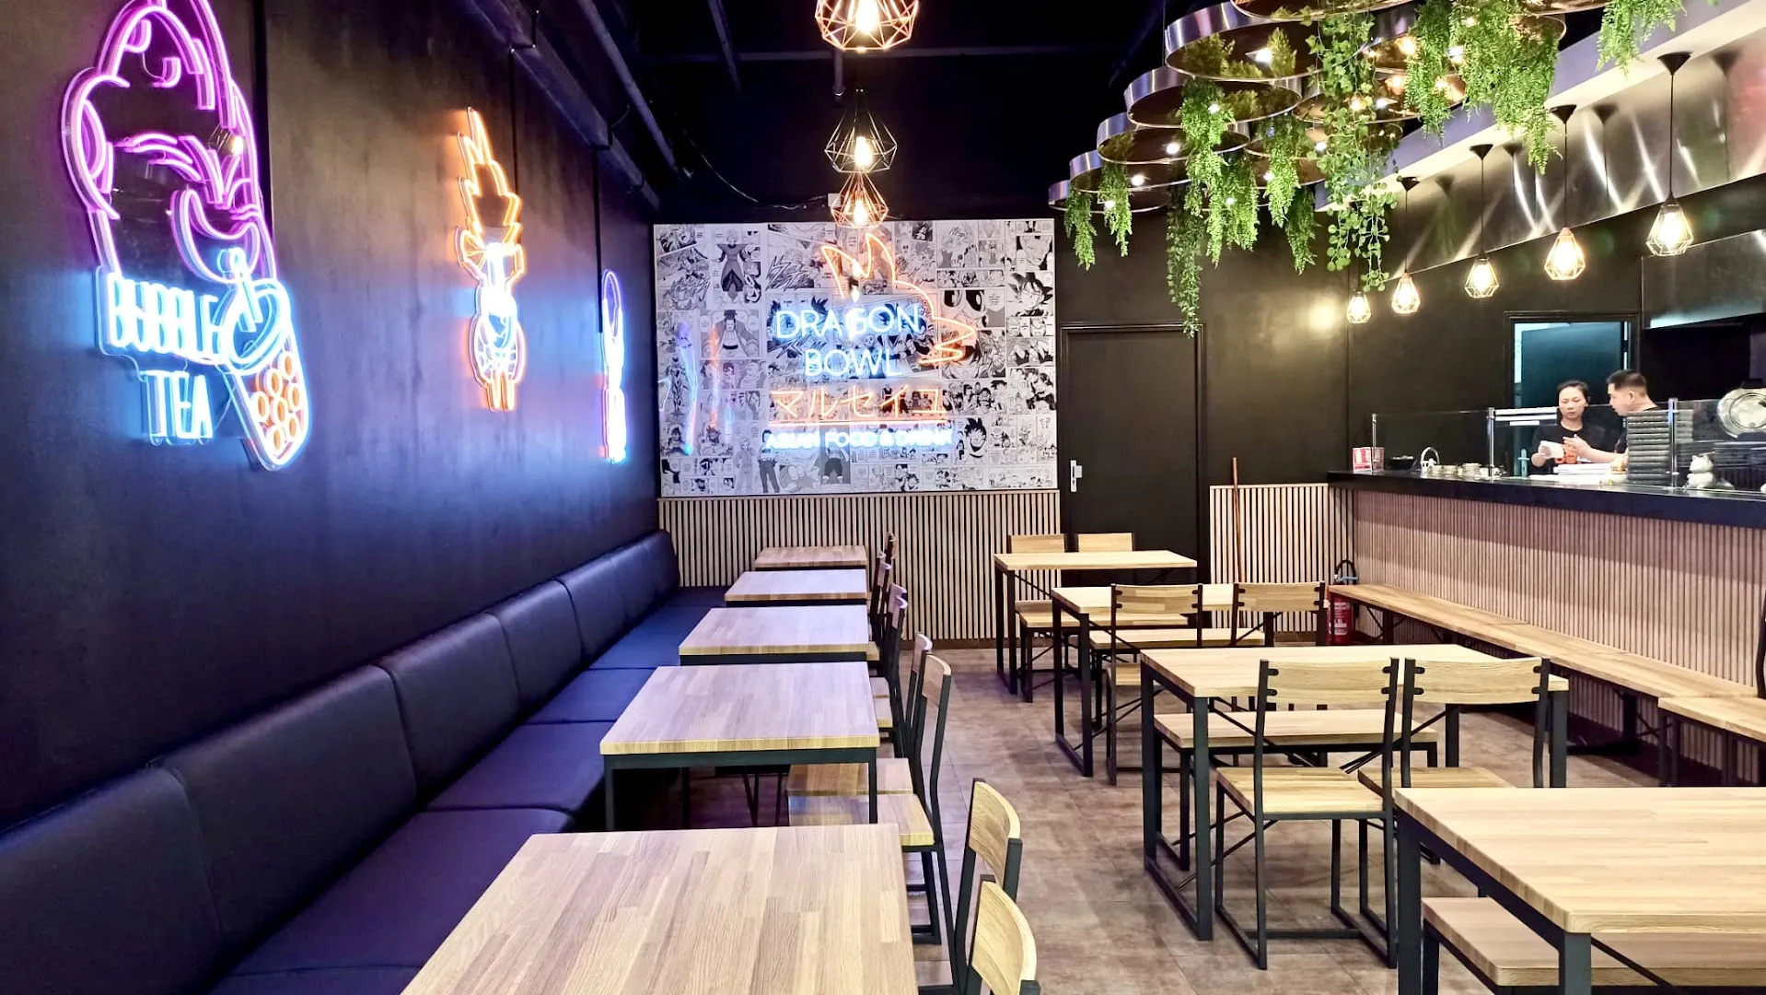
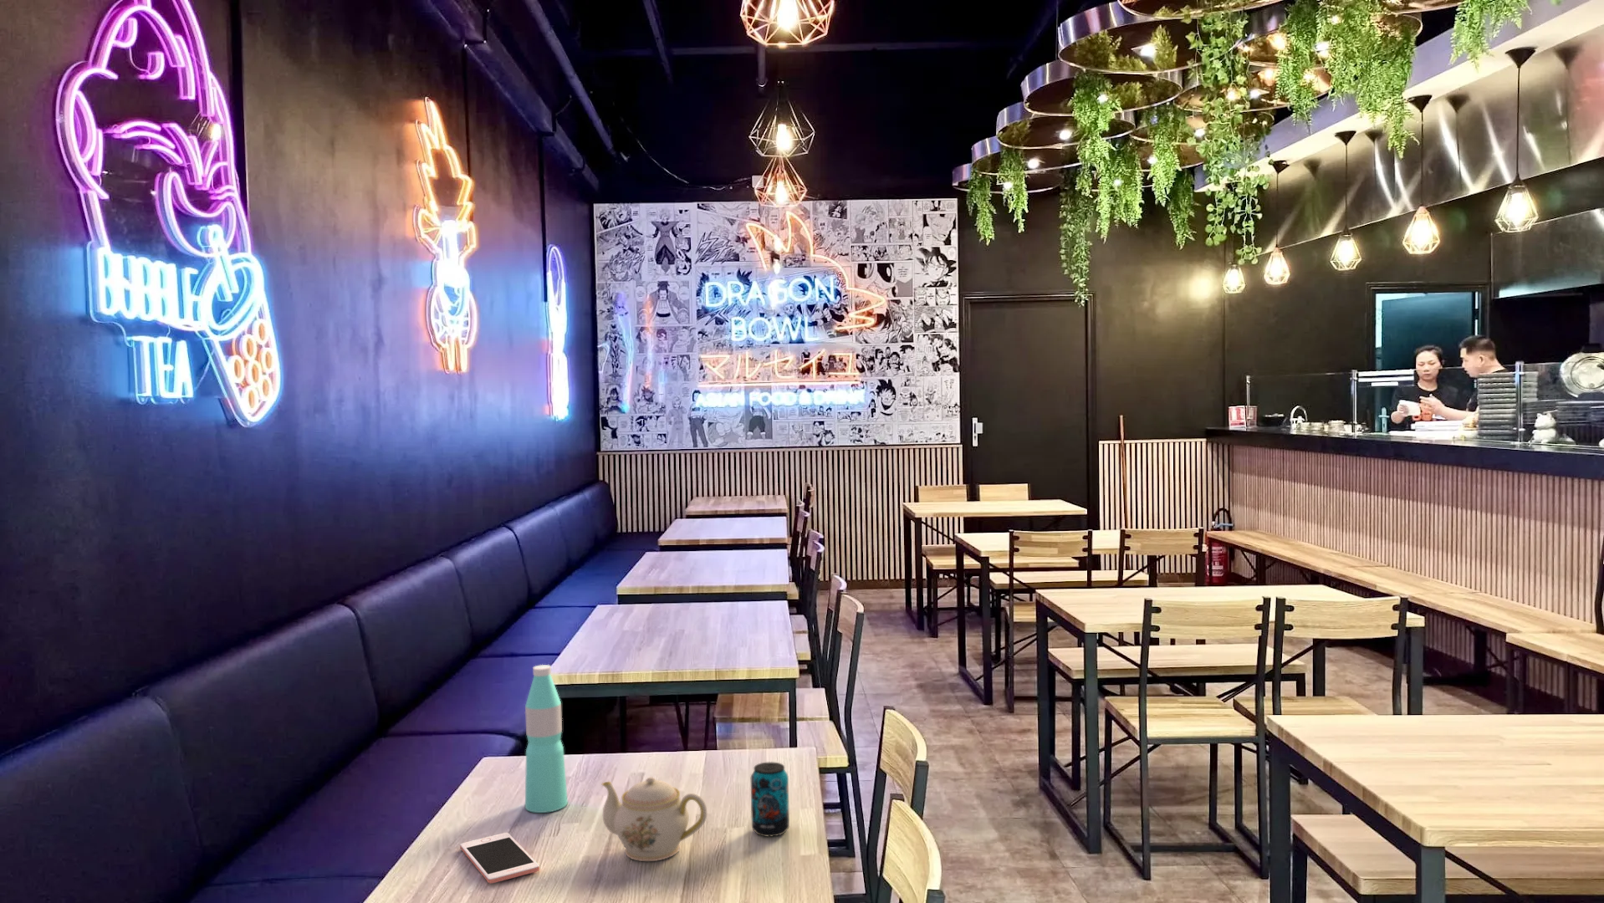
+ teapot (654, 814)
+ beverage can (769, 798)
+ water bottle (543, 736)
+ cell phone (498, 856)
